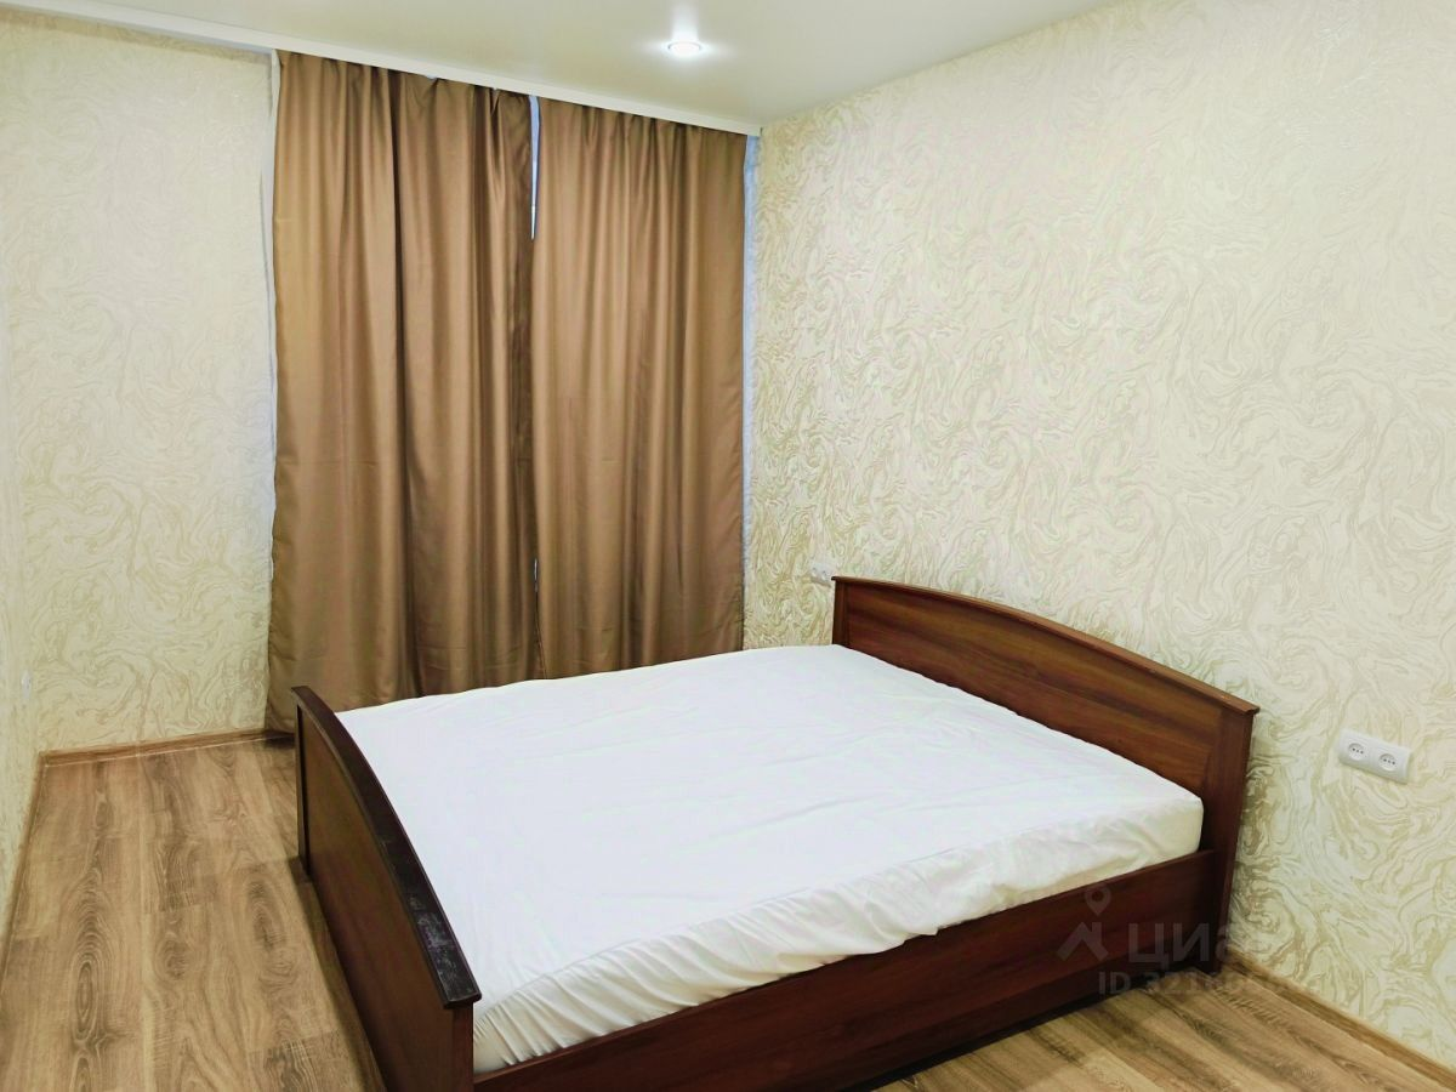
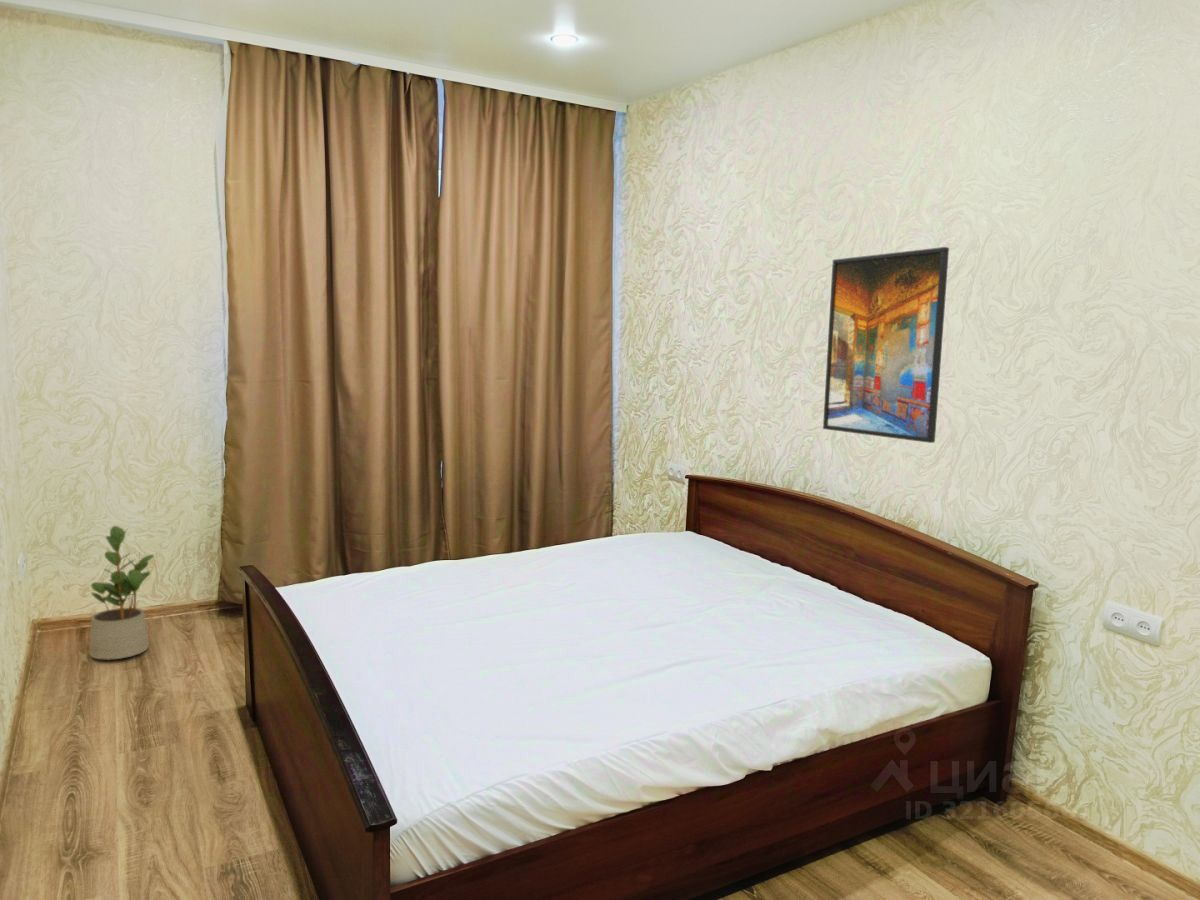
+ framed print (880, 345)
+ potted plant (121, 587)
